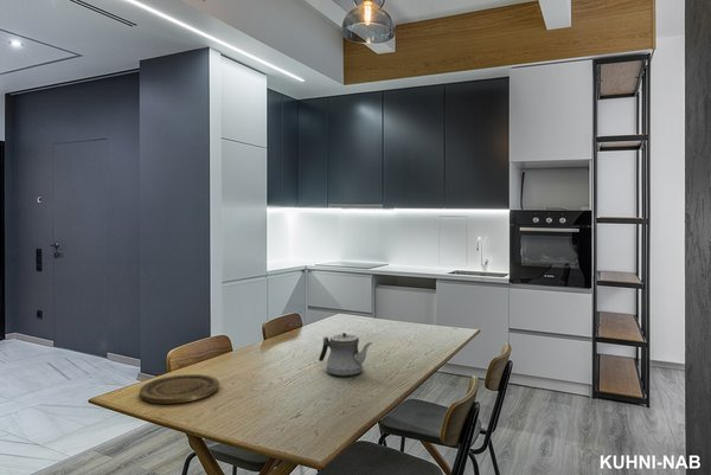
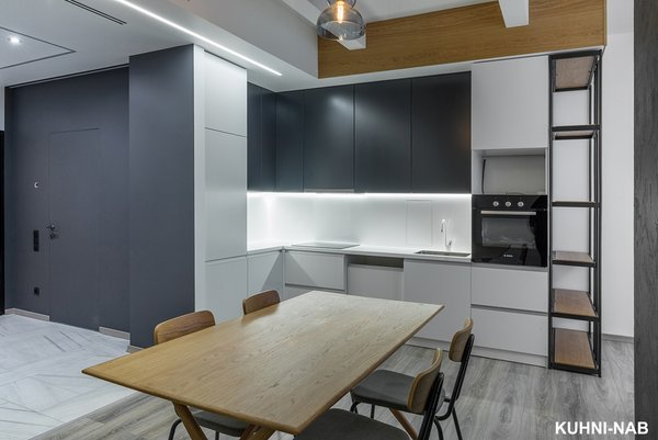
- plate (180, 387)
- teapot (345, 352)
